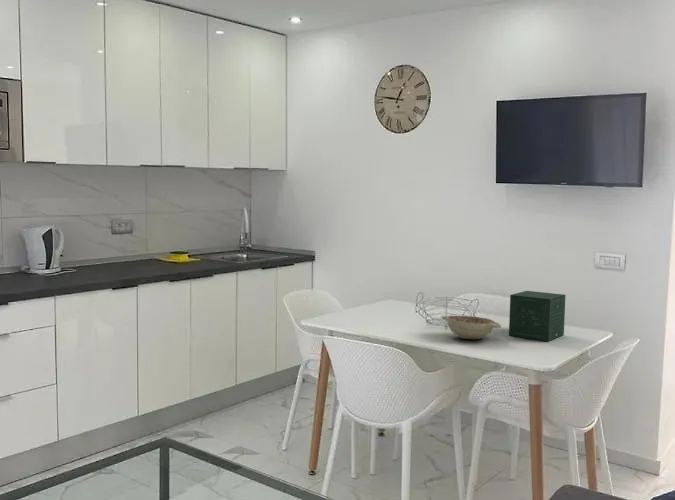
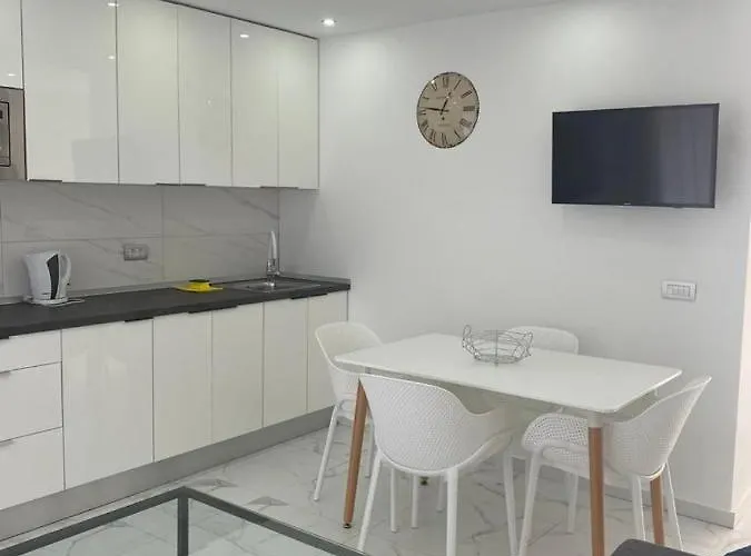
- gift box (537, 314)
- decorative bowl (470, 328)
